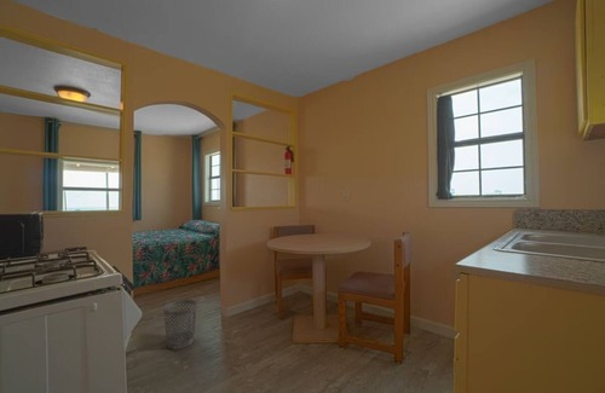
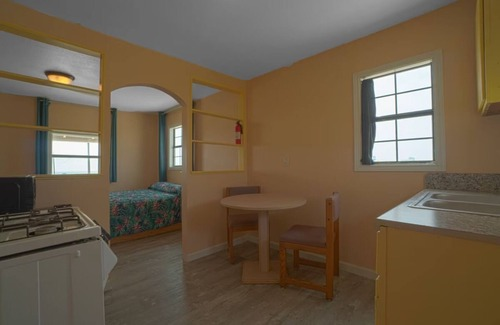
- wastebasket (180, 323)
